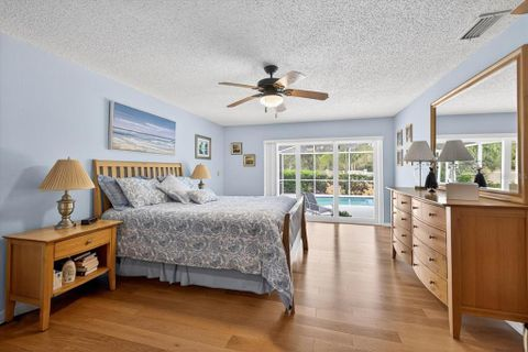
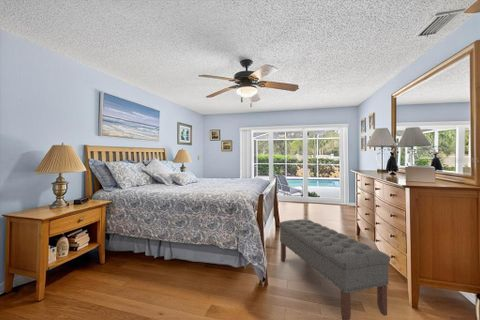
+ bench (322, 257)
